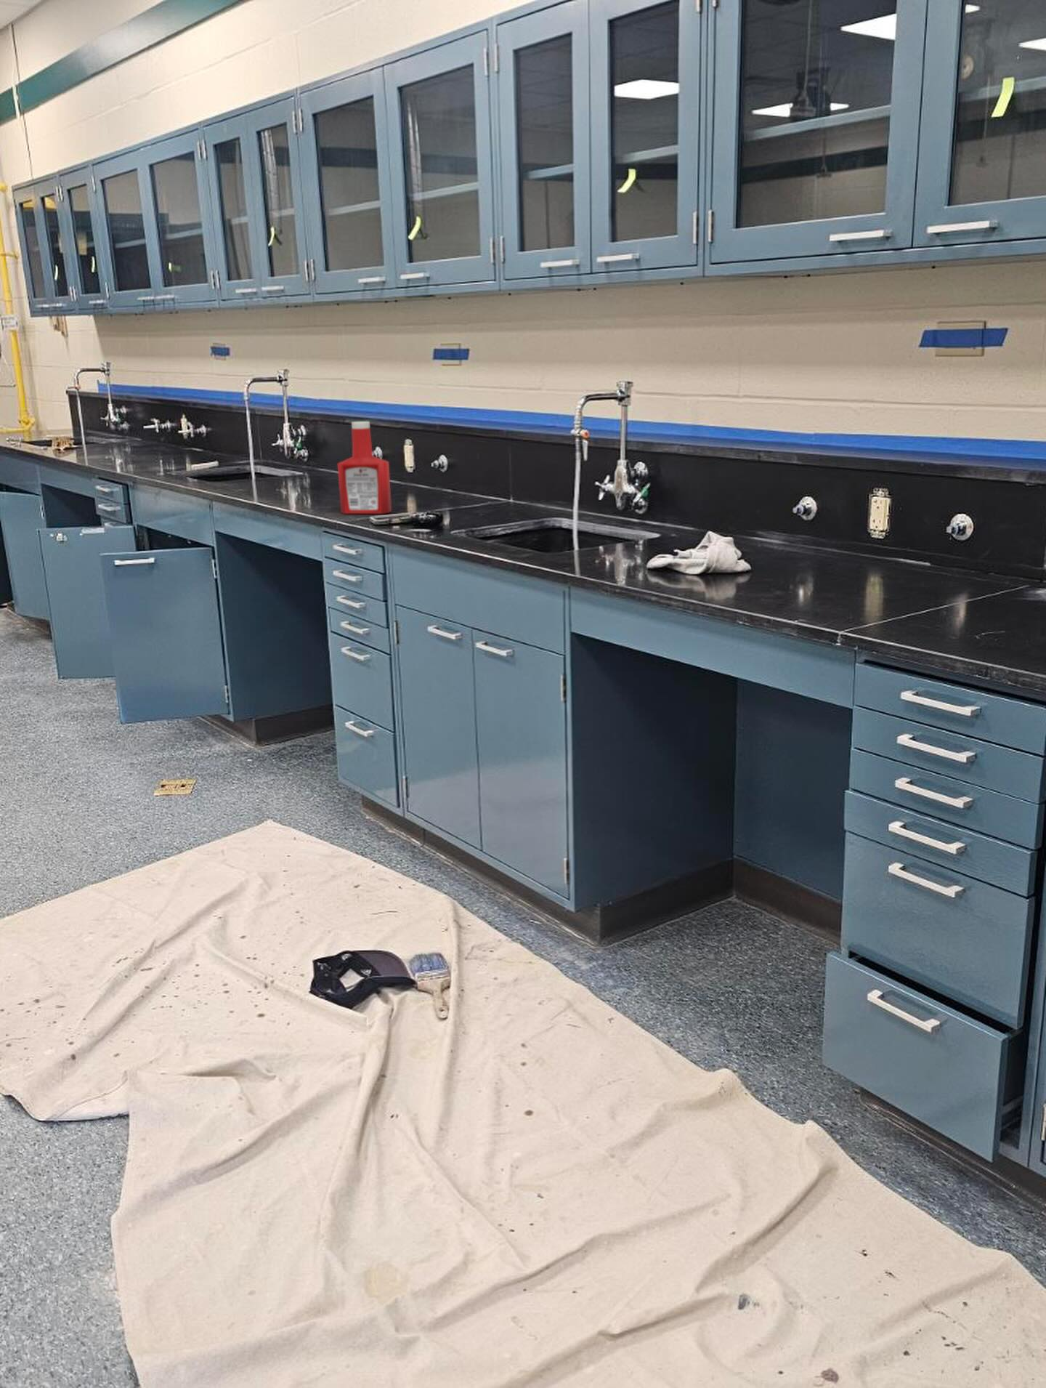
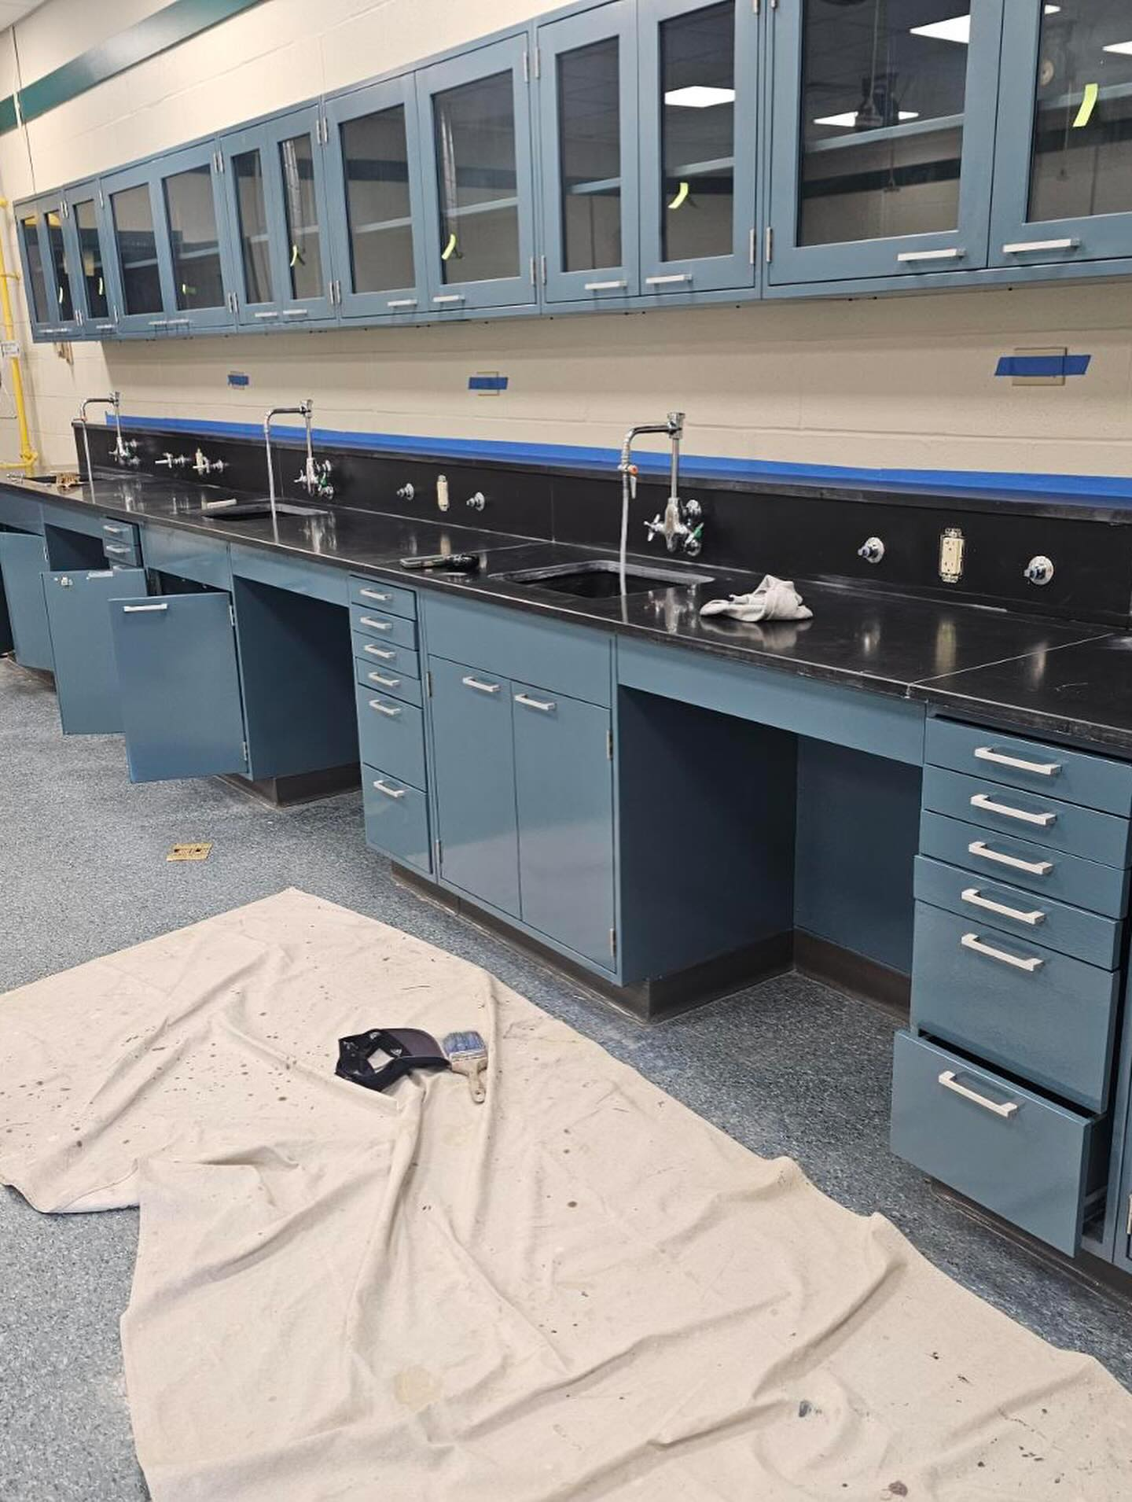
- soap bottle (364, 467)
